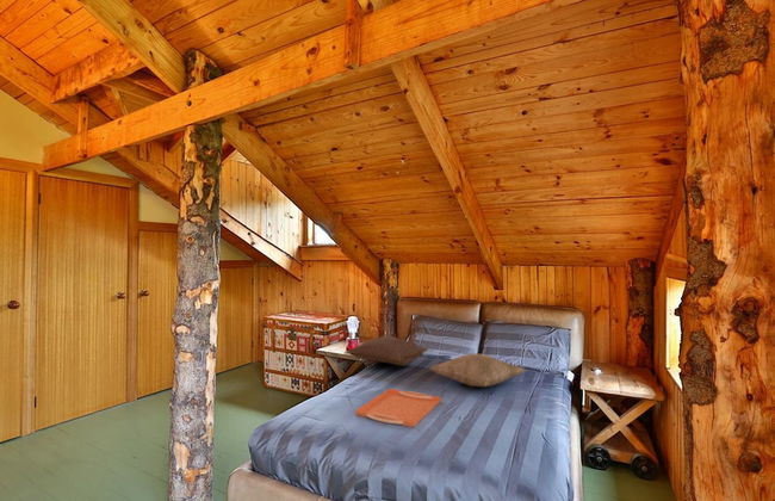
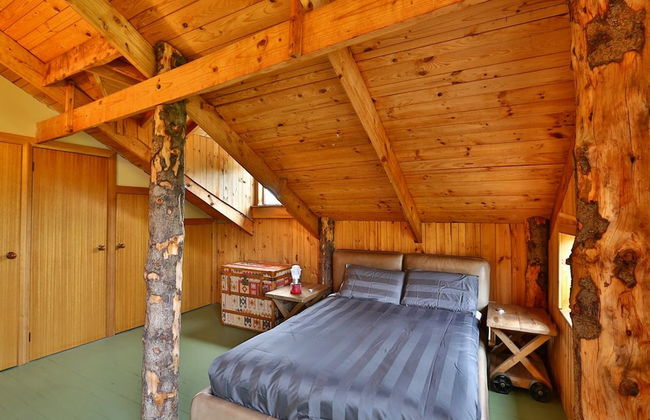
- decorative pillow (477, 369)
- serving tray (399, 406)
- cushion (385, 352)
